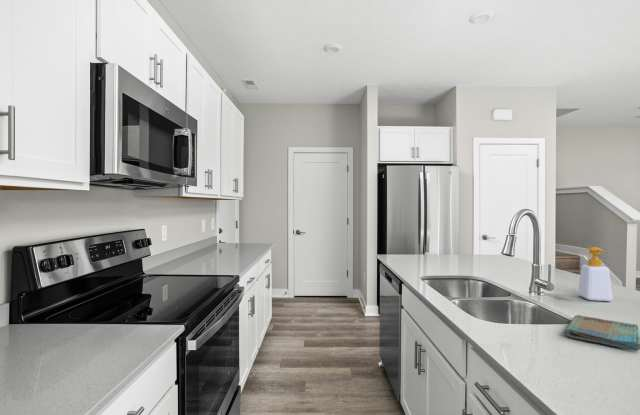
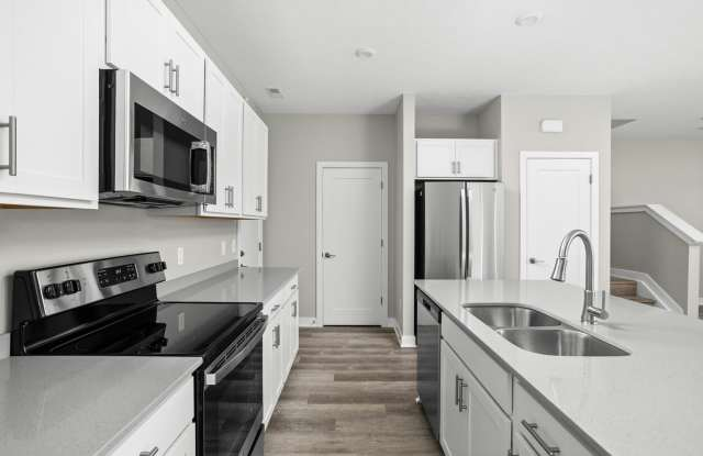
- dish towel (602, 329)
- soap bottle (597, 273)
